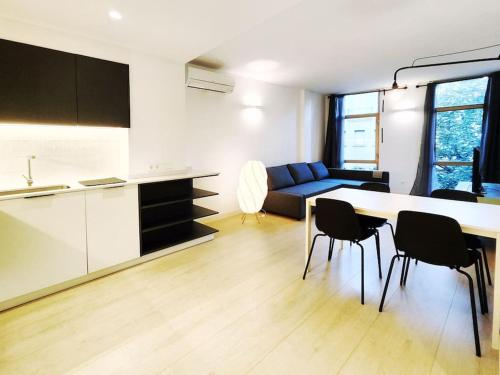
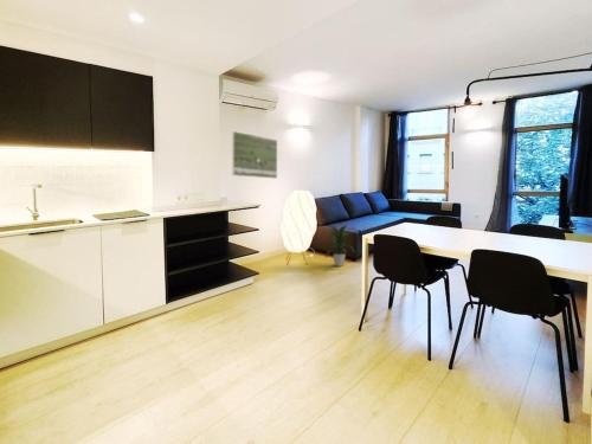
+ indoor plant (337, 244)
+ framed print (256, 156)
